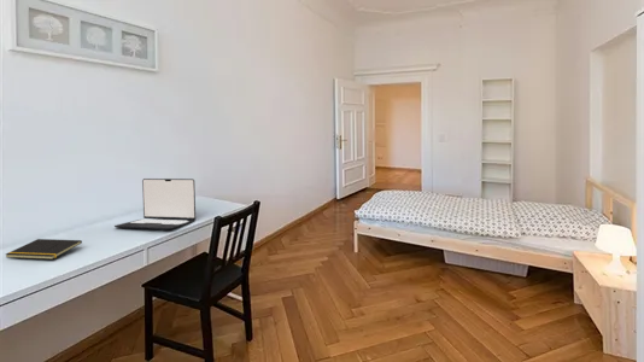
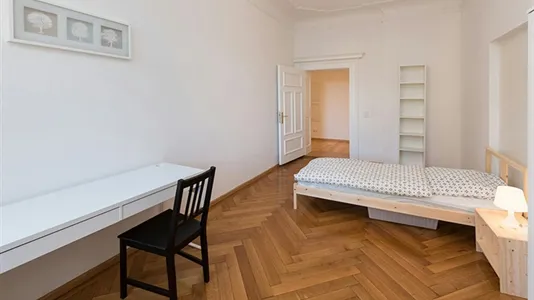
- laptop (154, 202)
- notepad (45, 247)
